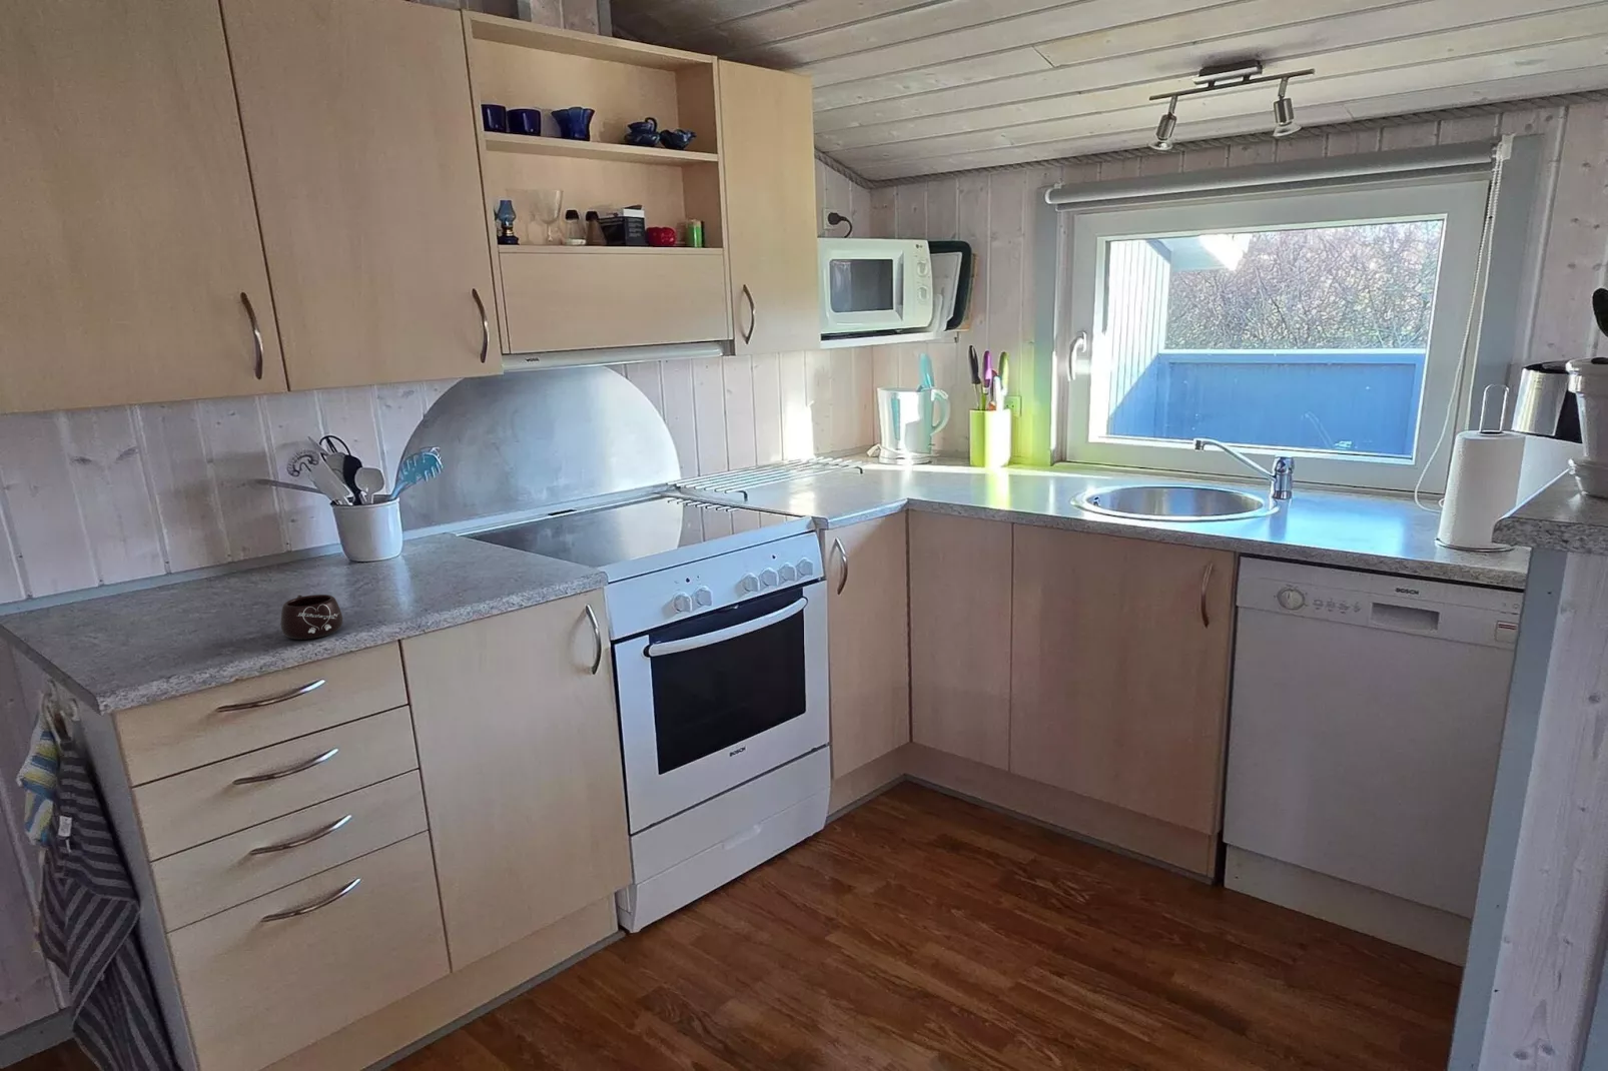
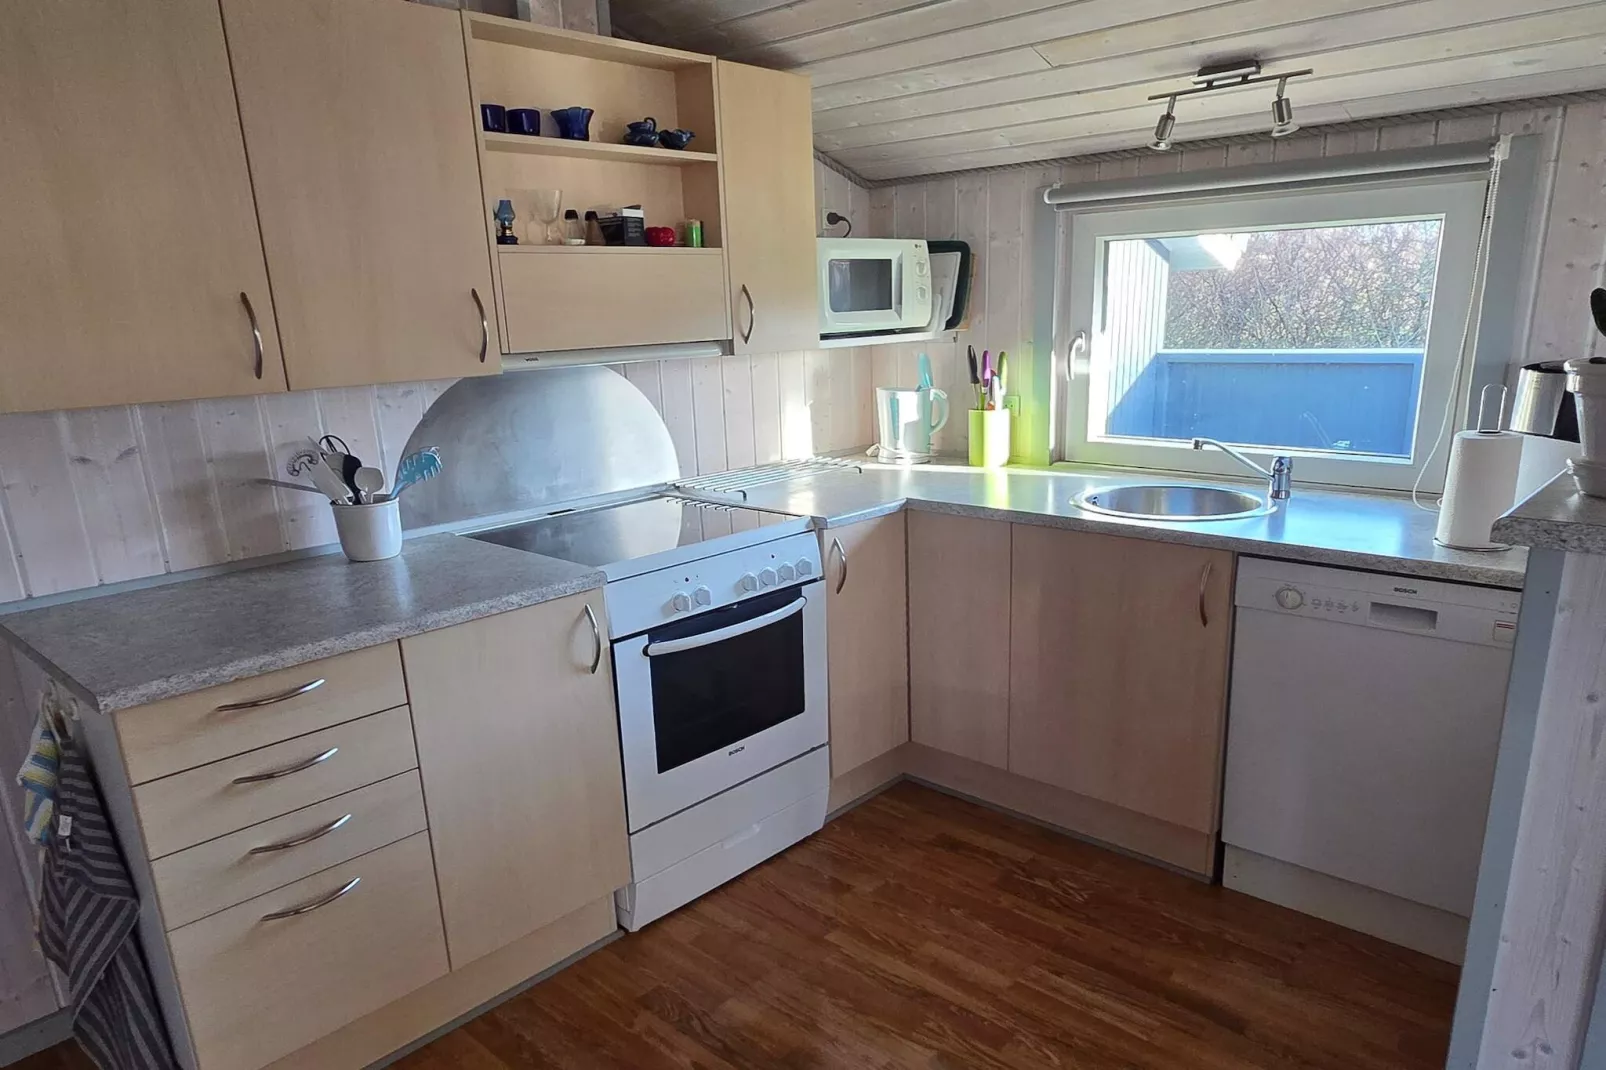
- mug (308, 614)
